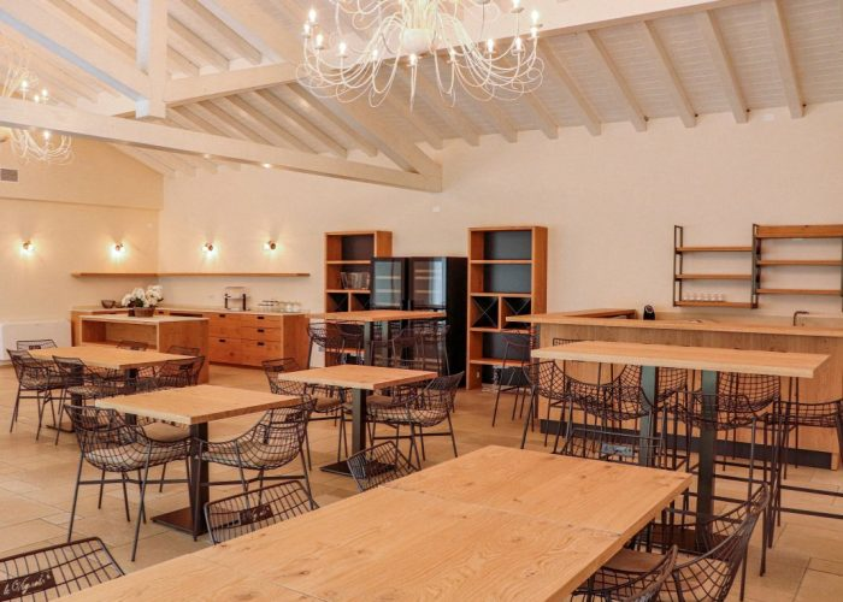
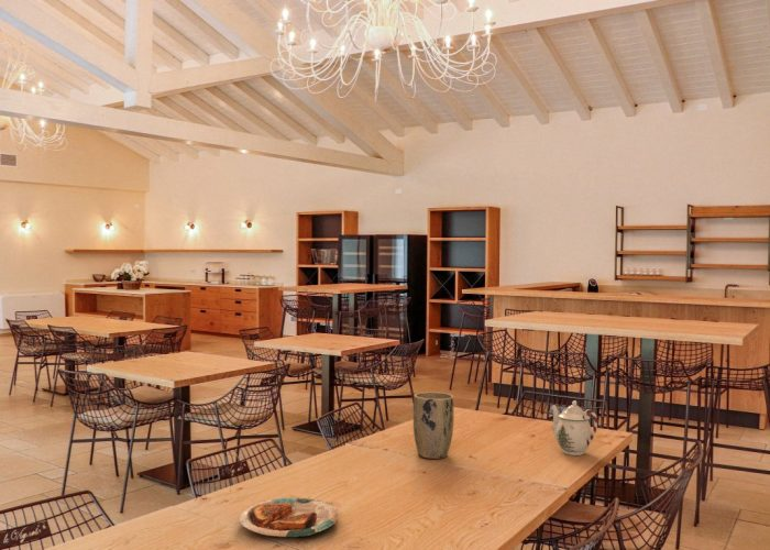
+ plant pot (432, 425)
+ teapot (572, 426)
+ plate (290, 516)
